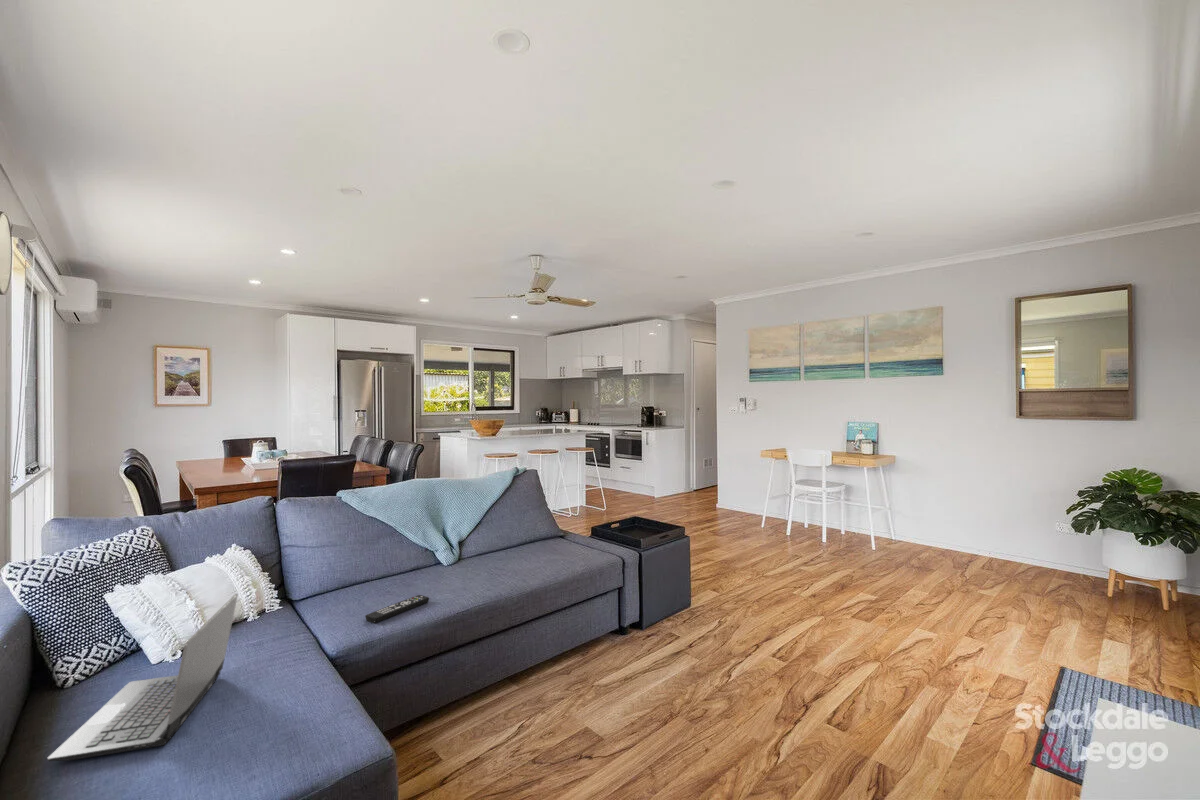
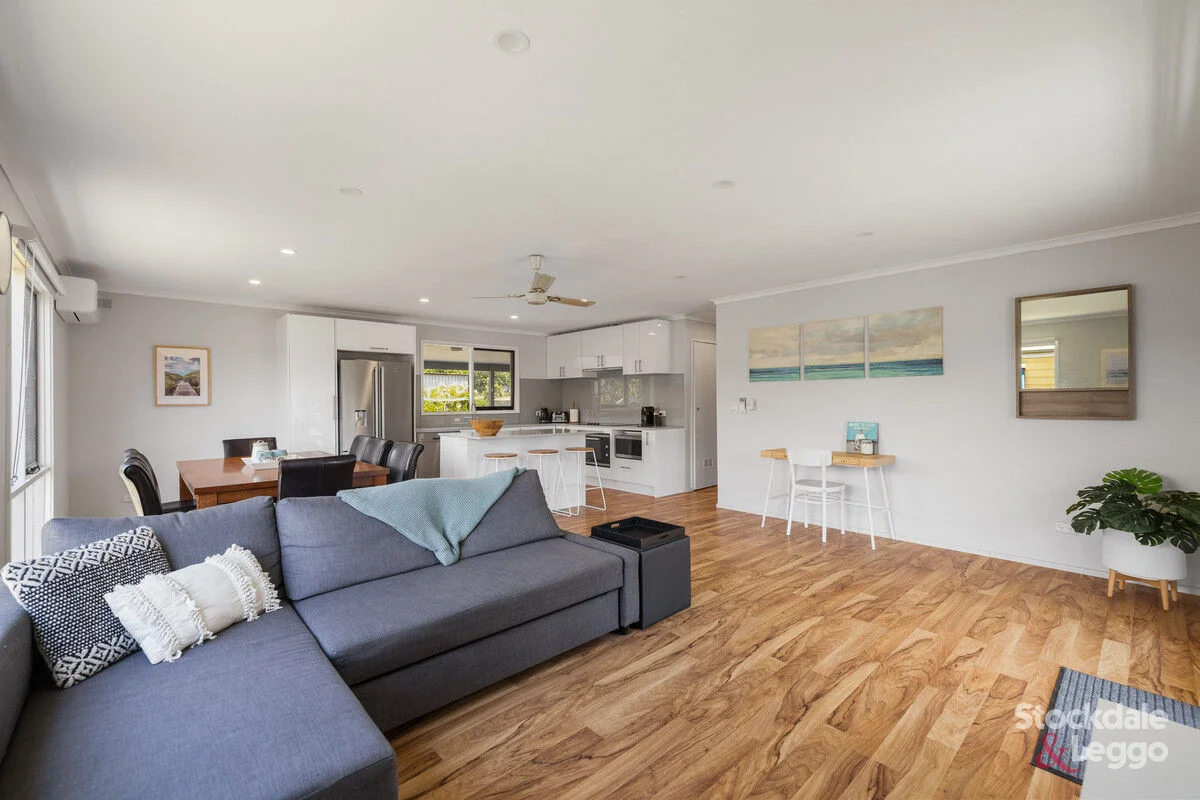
- laptop computer (156, 678)
- remote control (398, 608)
